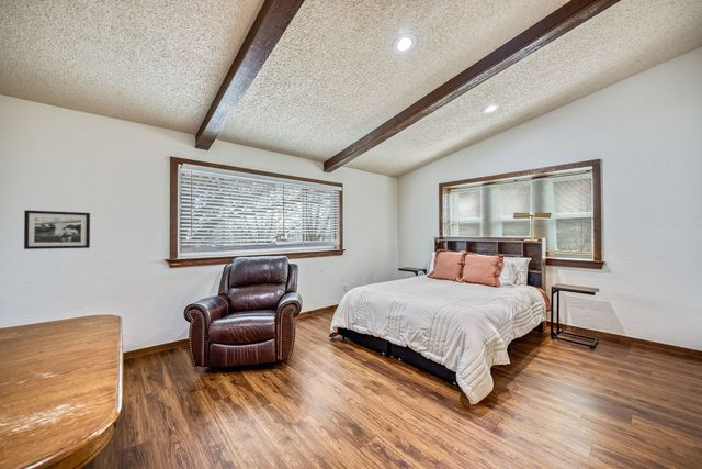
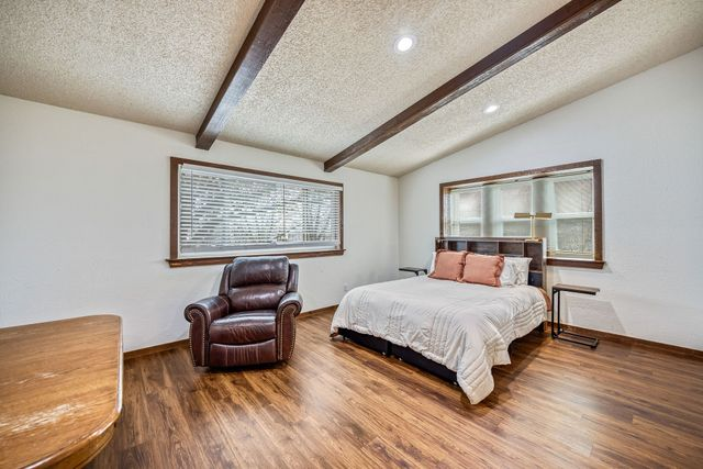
- picture frame (58, 230)
